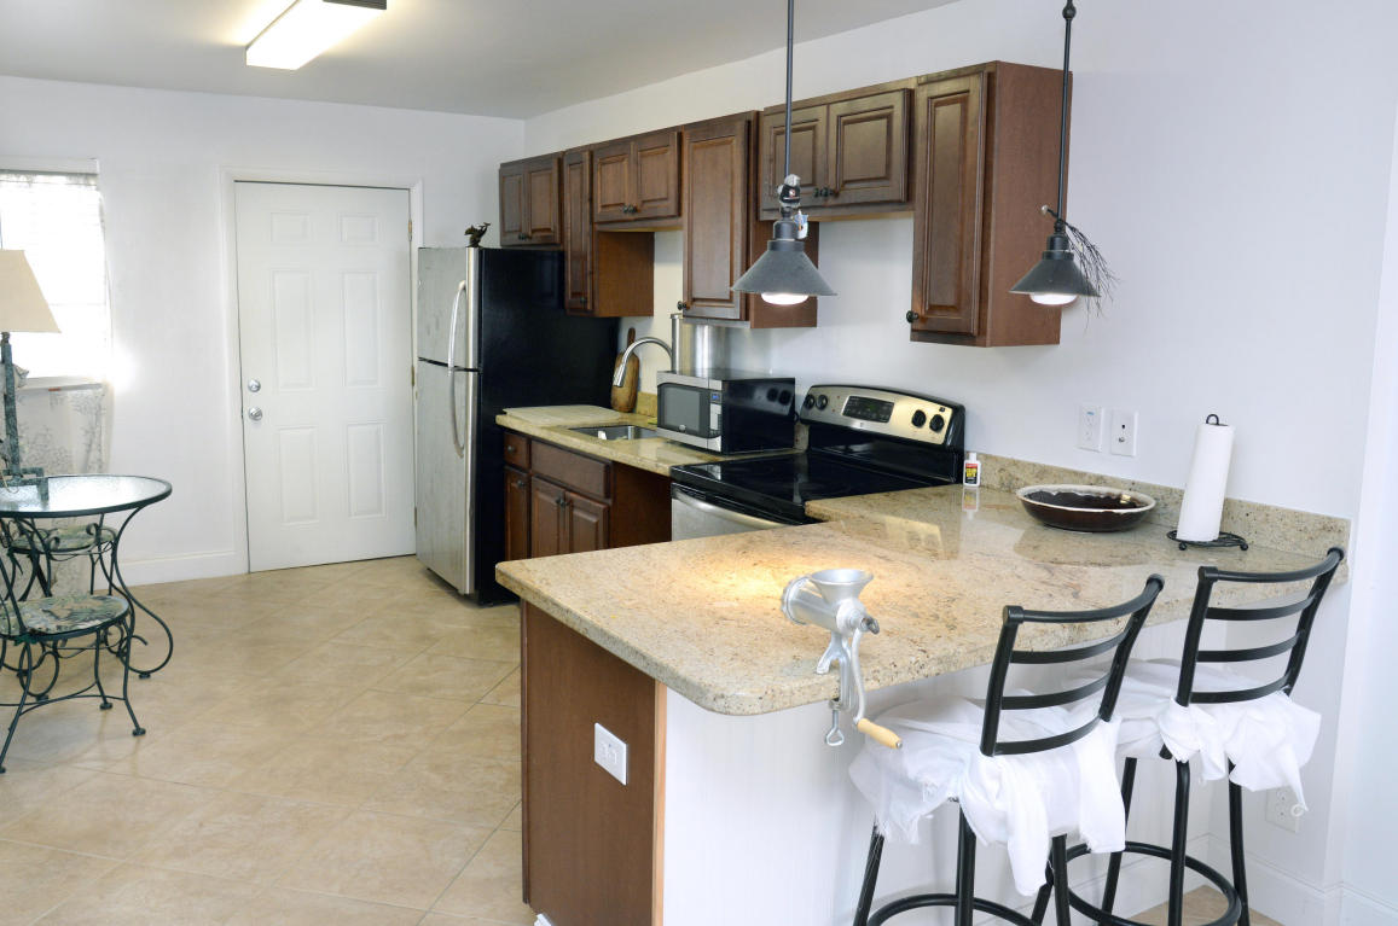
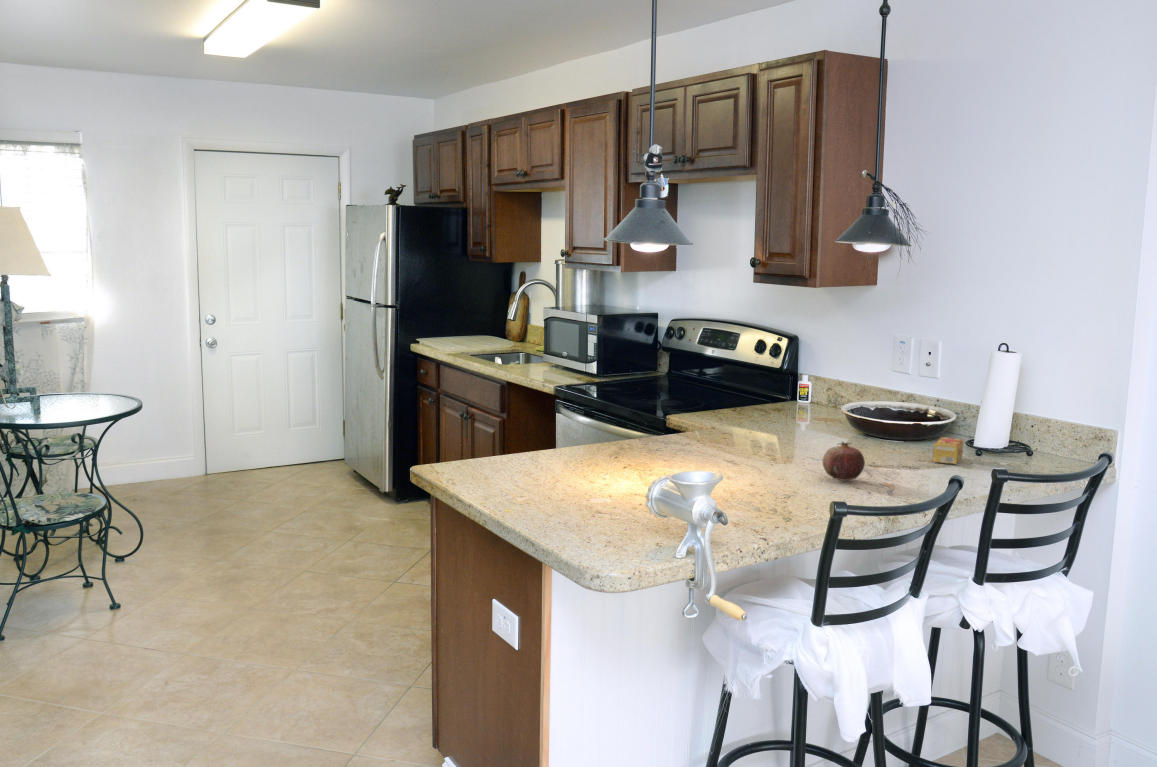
+ tea box (948, 449)
+ fruit (843, 460)
